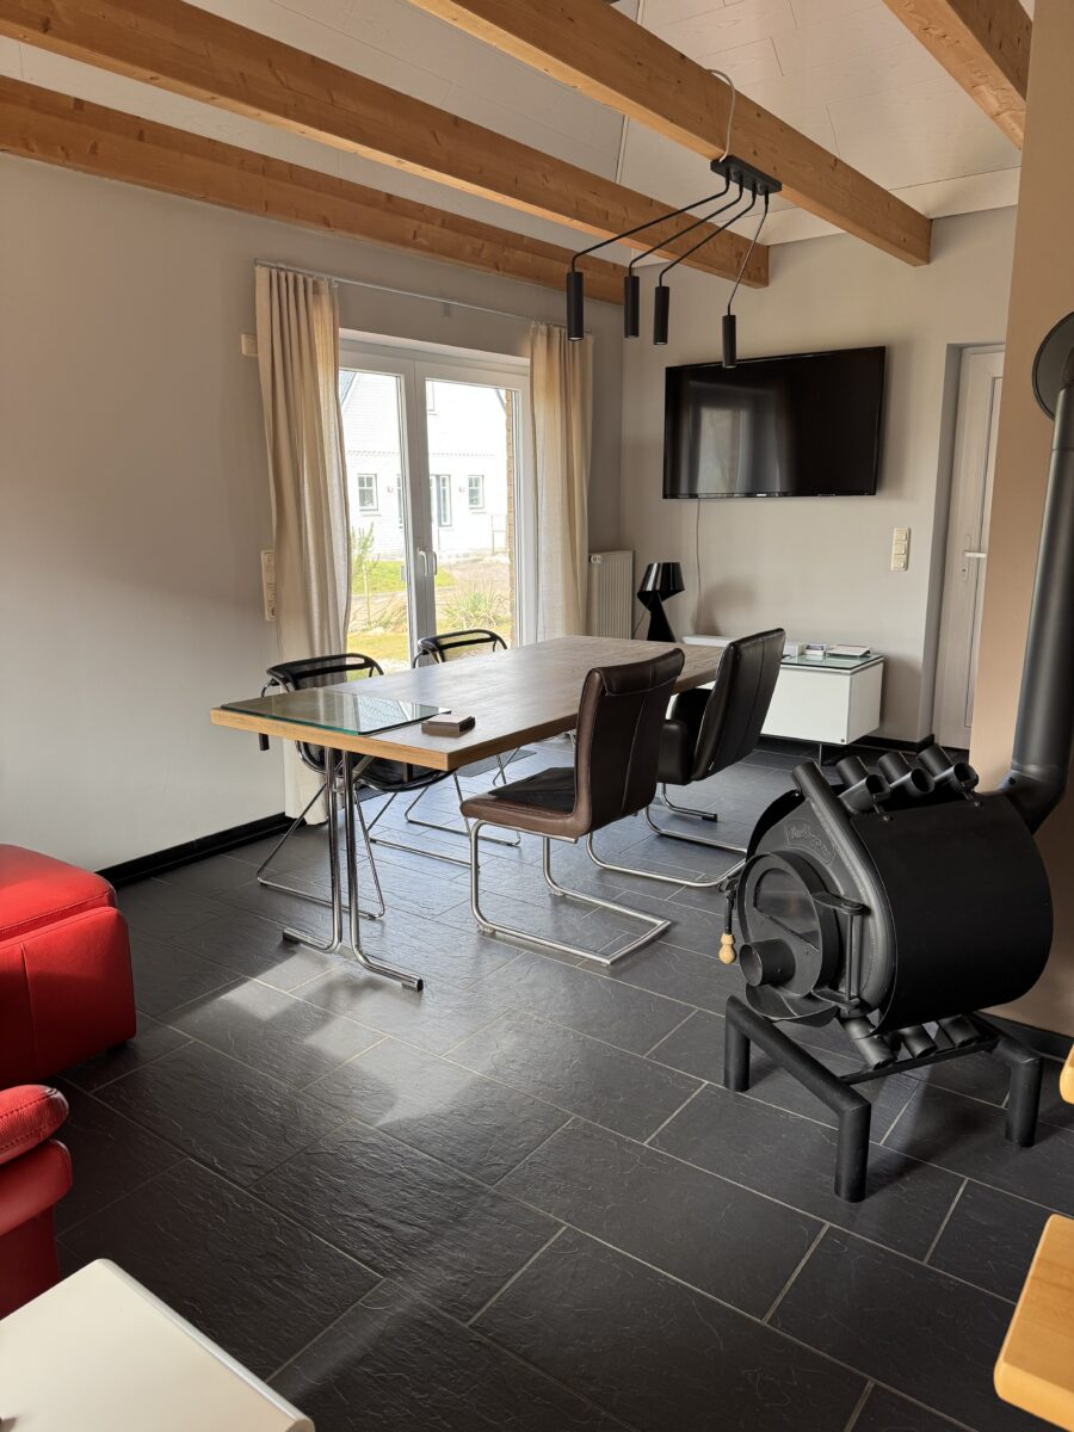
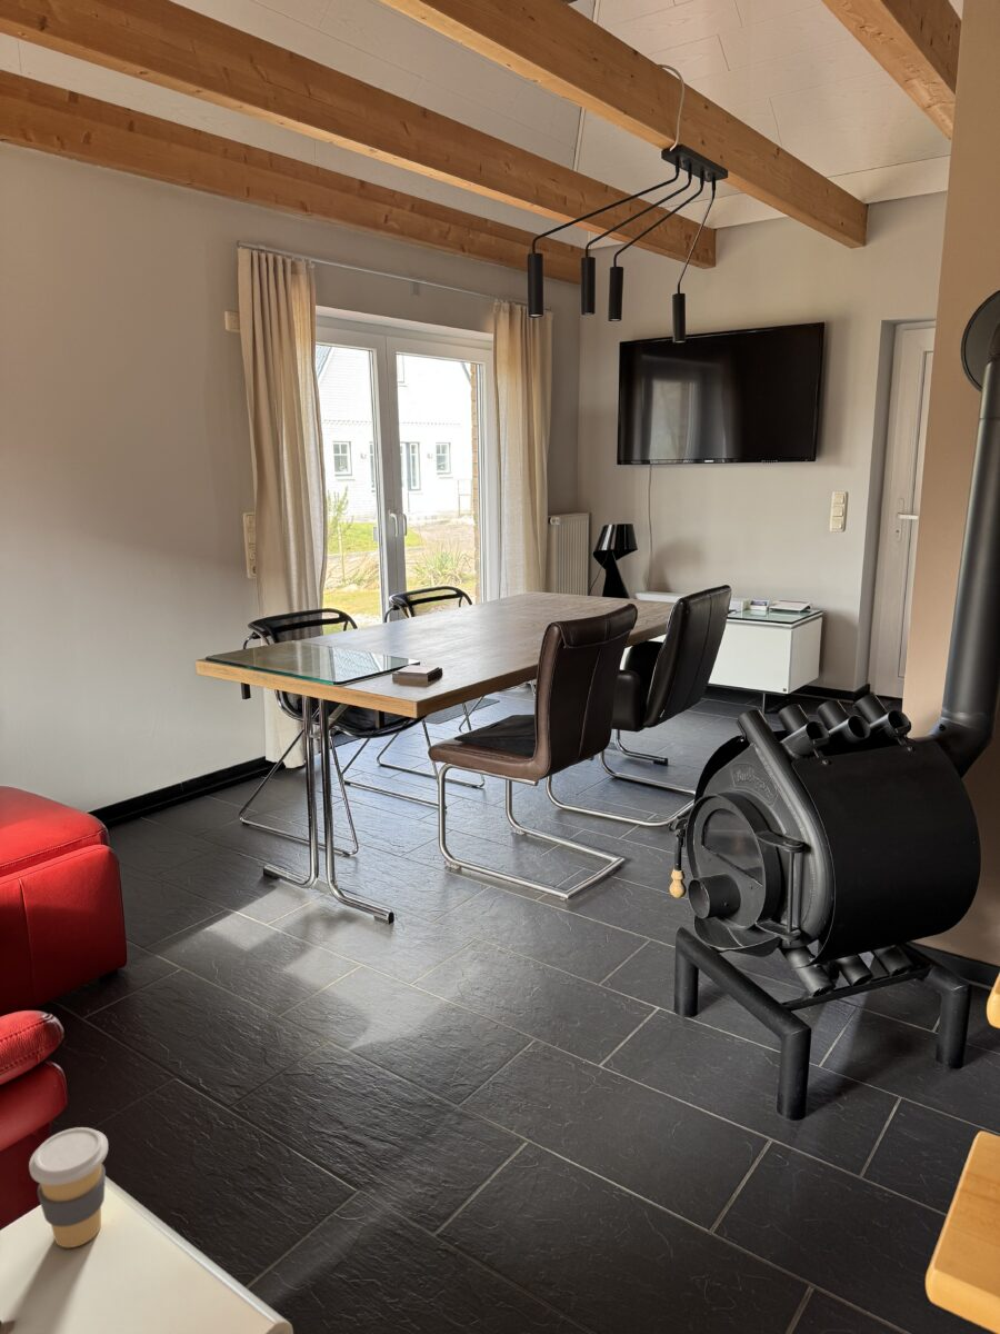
+ coffee cup (73, 1189)
